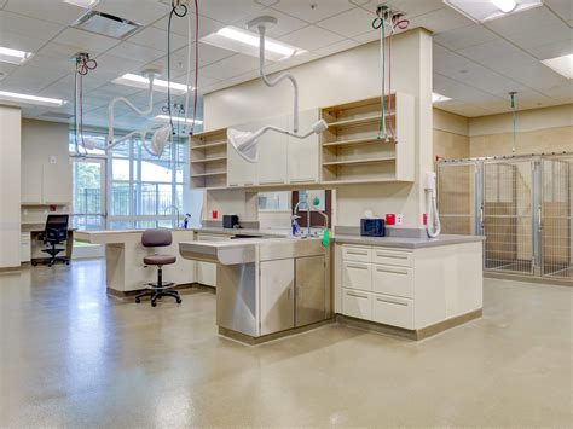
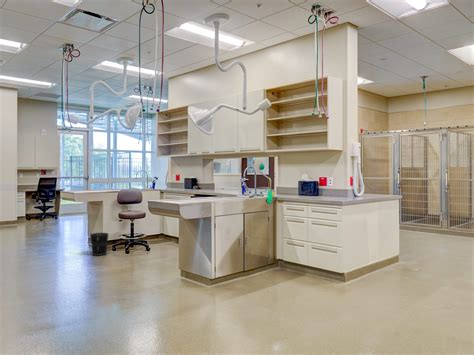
+ wastebasket (99, 244)
